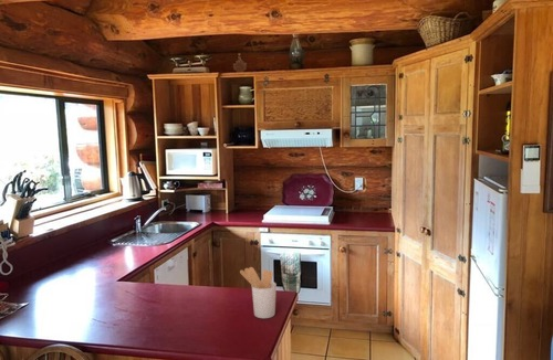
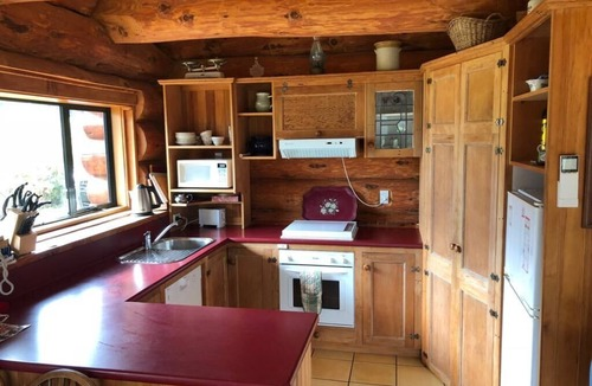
- utensil holder (258, 290)
